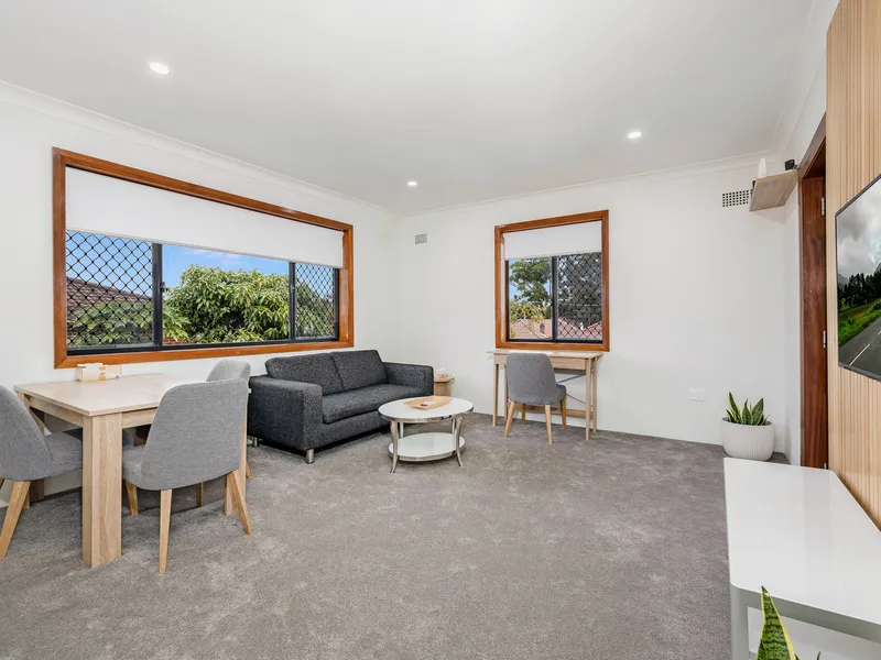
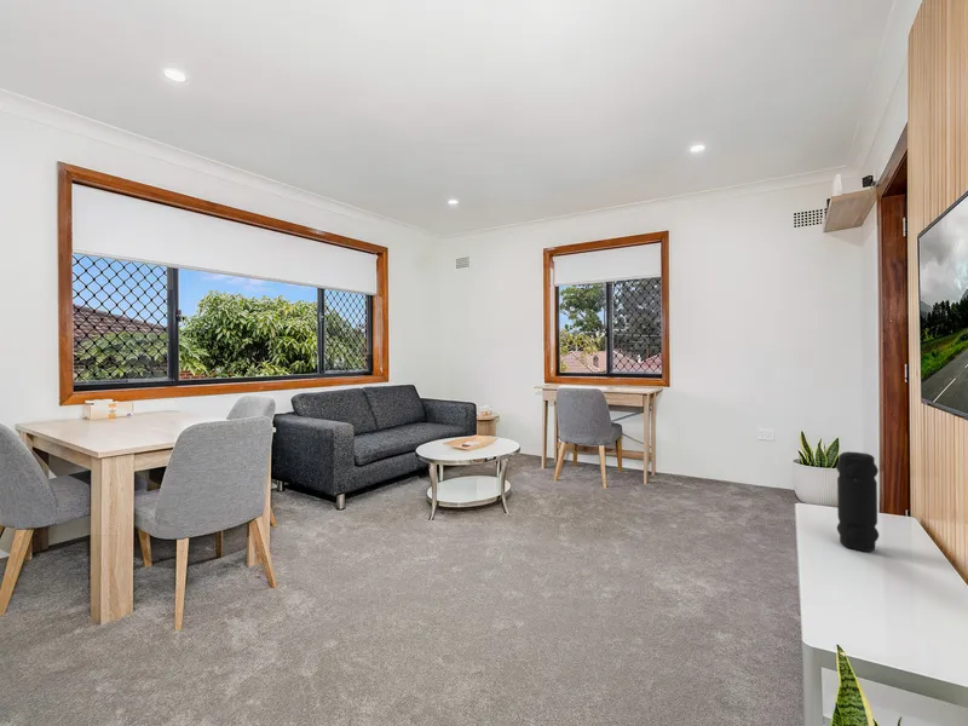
+ speaker (857, 500)
